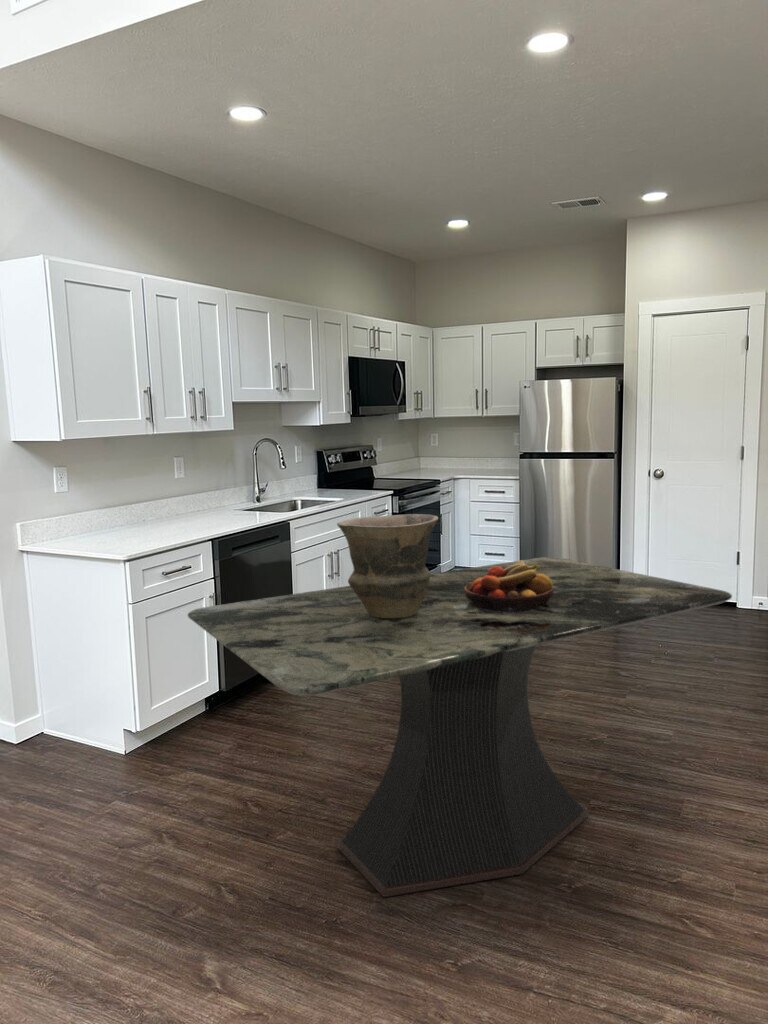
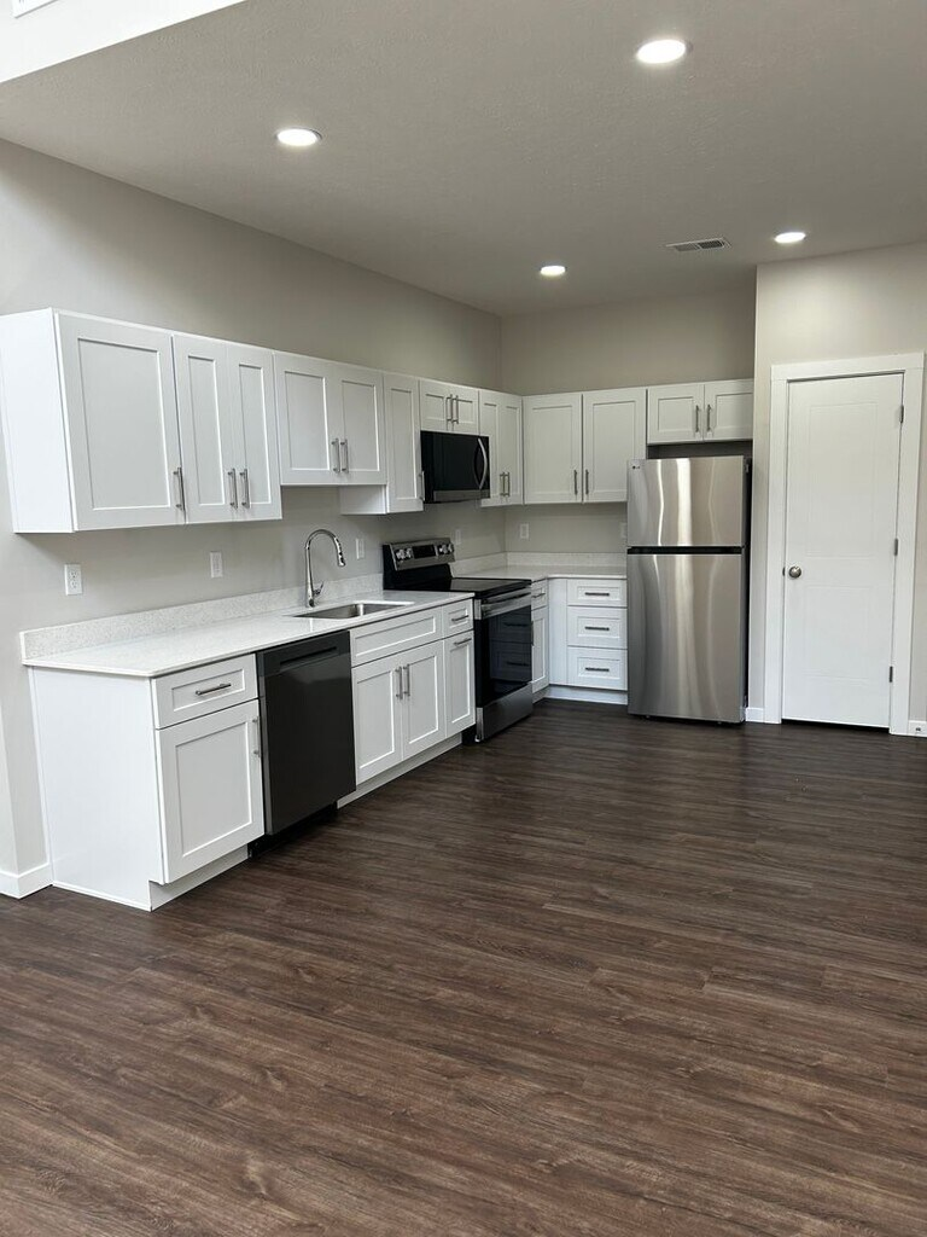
- vase (388, 565)
- dining table (464, 719)
- fruit bowl (508, 582)
